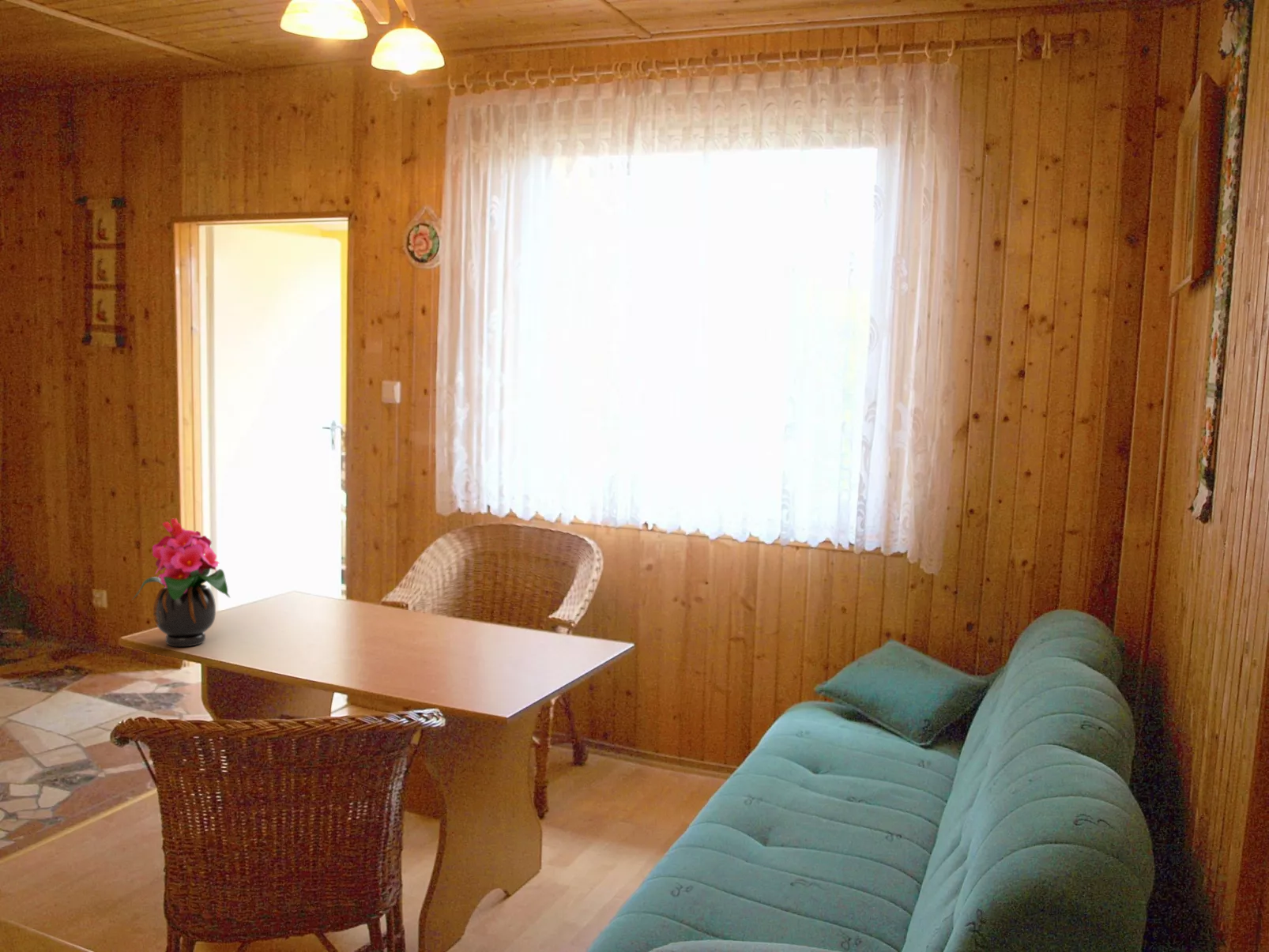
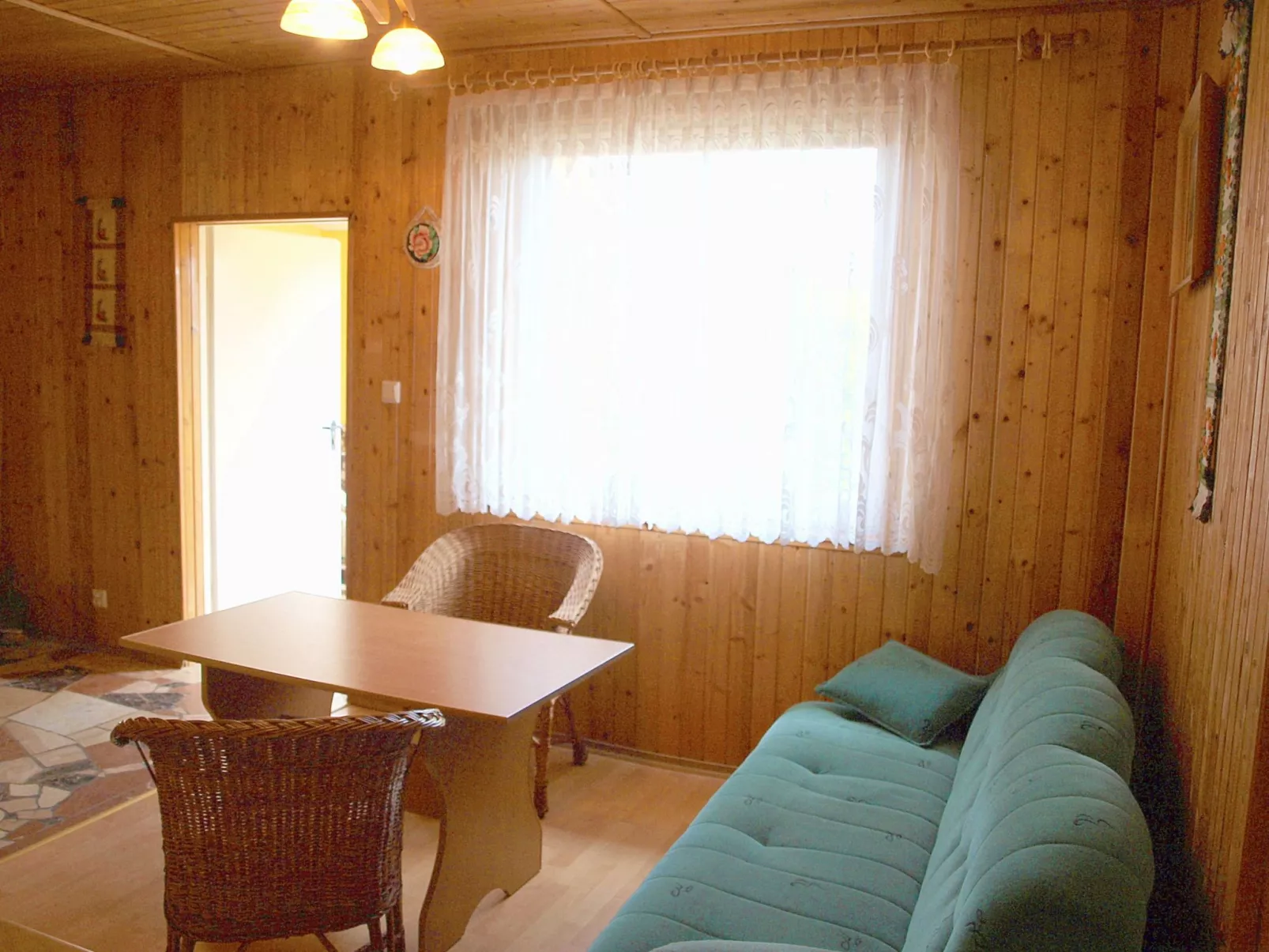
- potted flower (194, 581)
